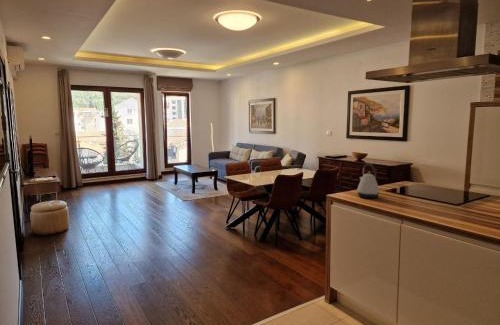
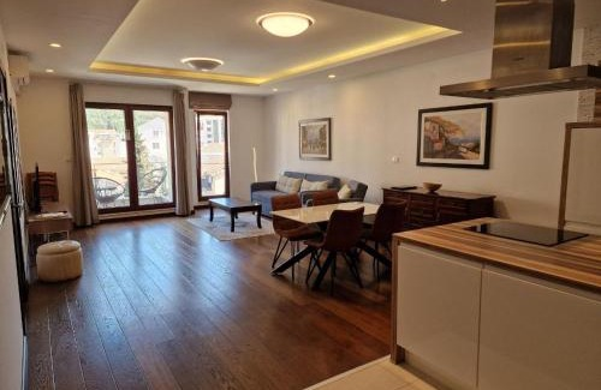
- kettle (368, 179)
